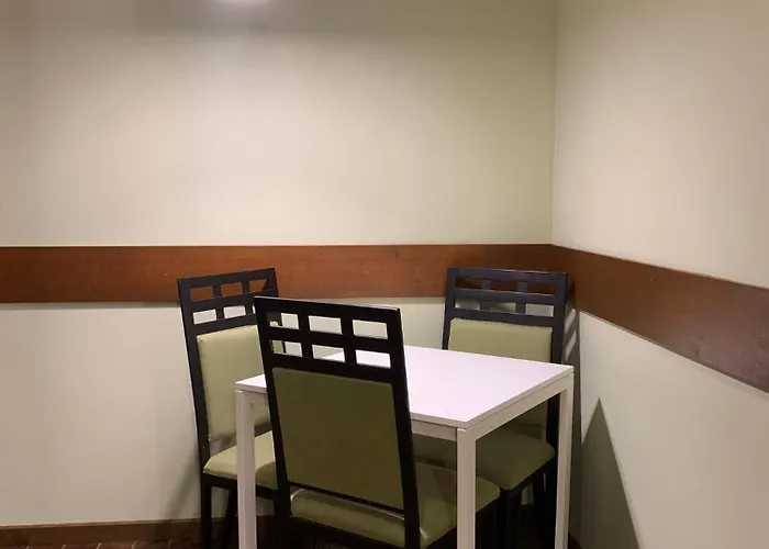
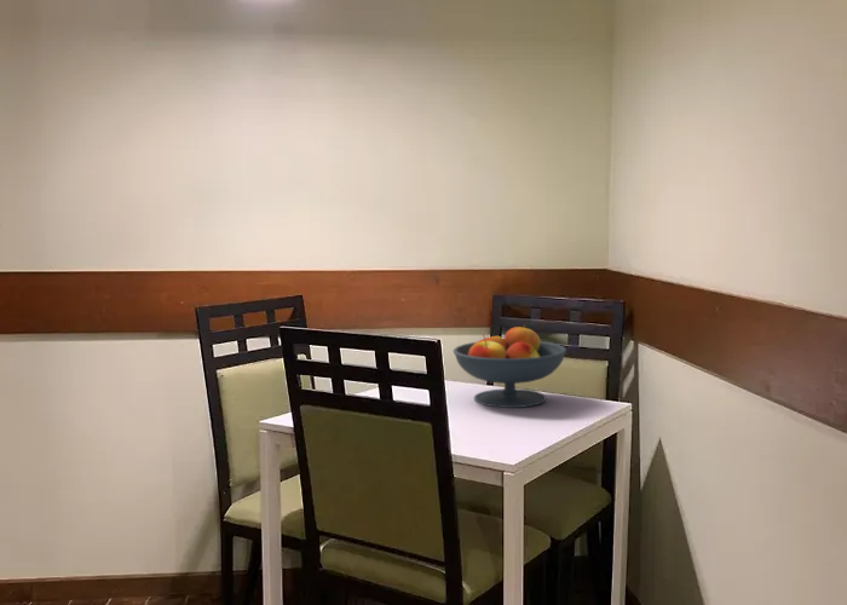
+ fruit bowl (509, 365)
